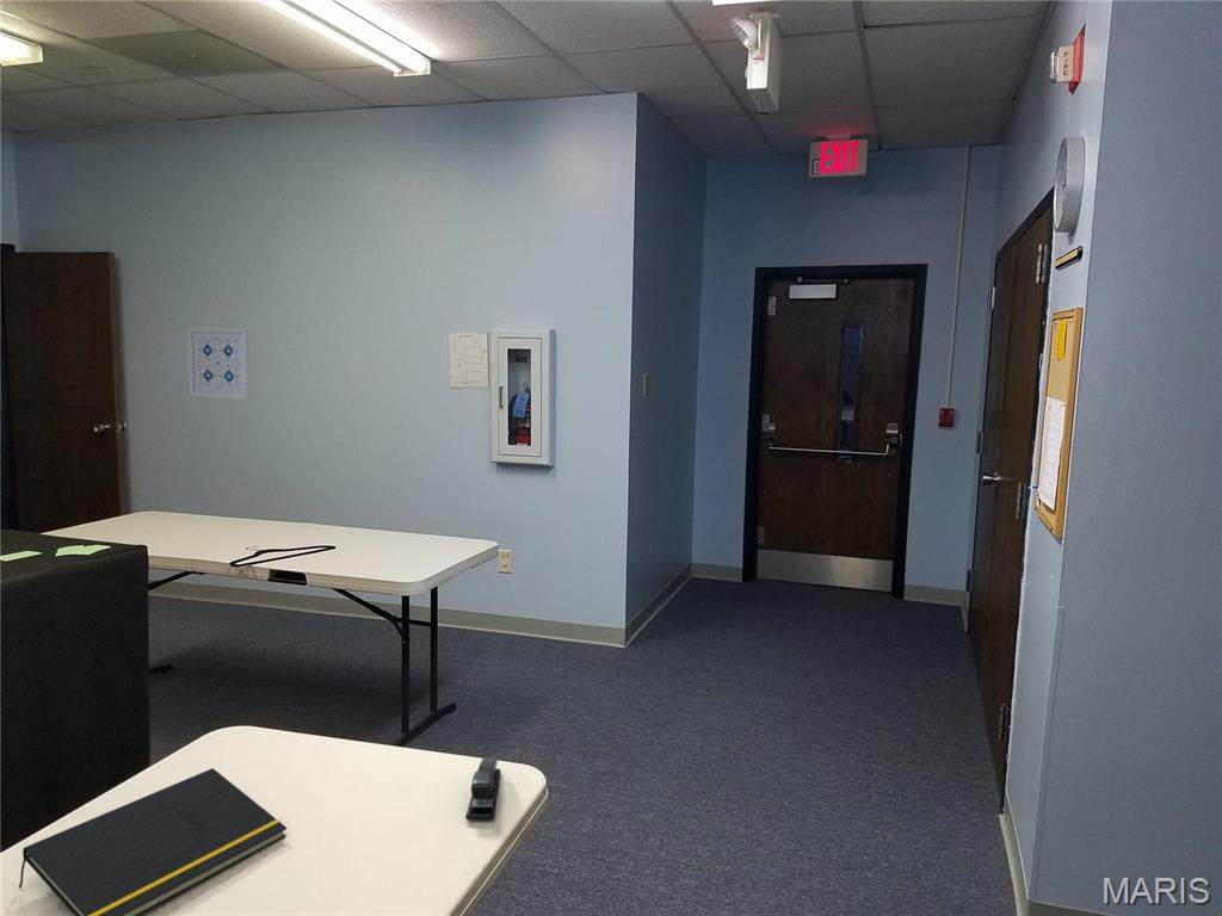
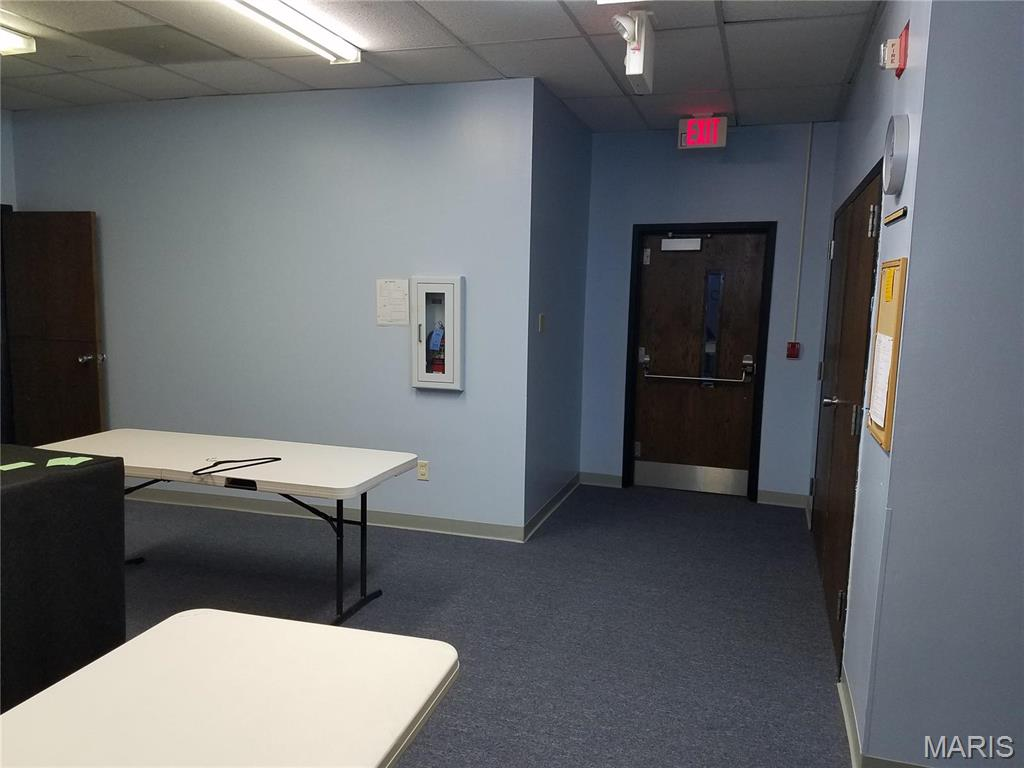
- wall art (218, 363)
- stapler (485, 780)
- notepad (161, 841)
